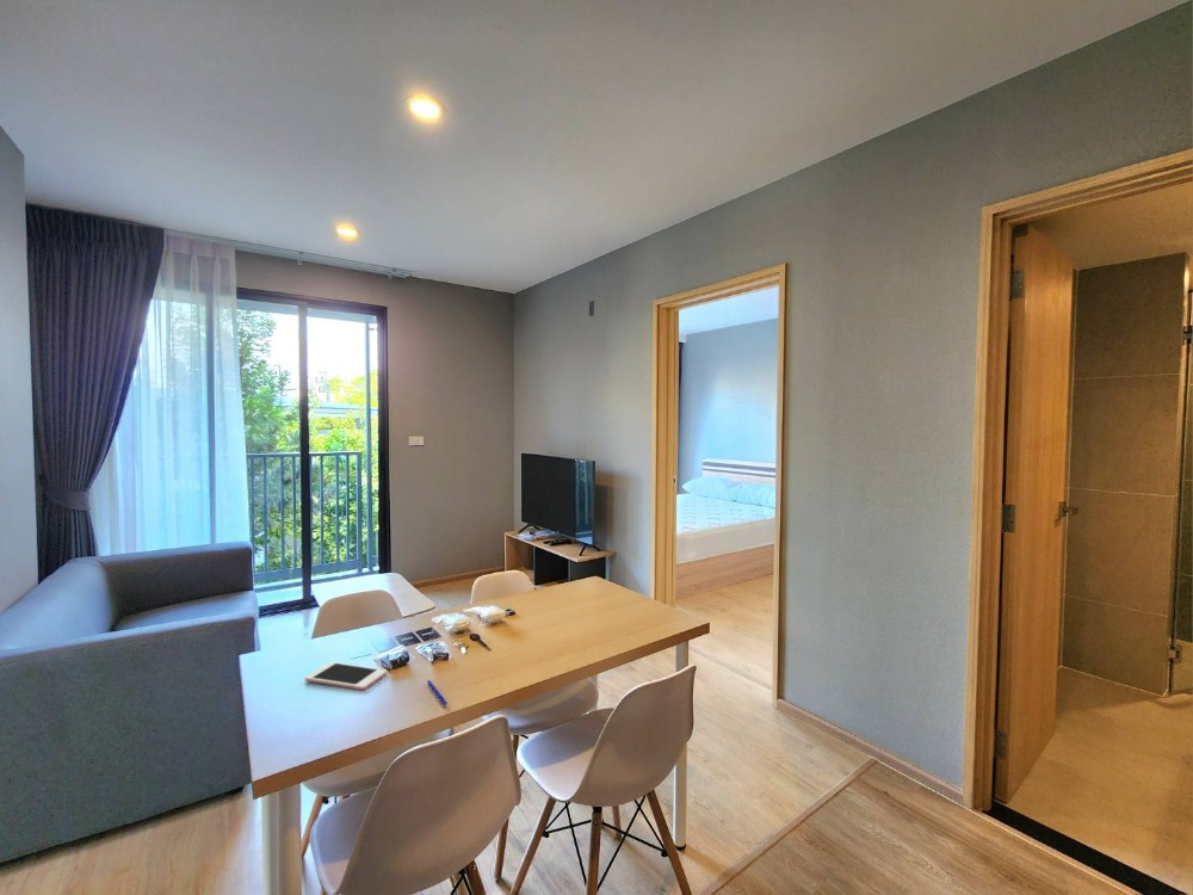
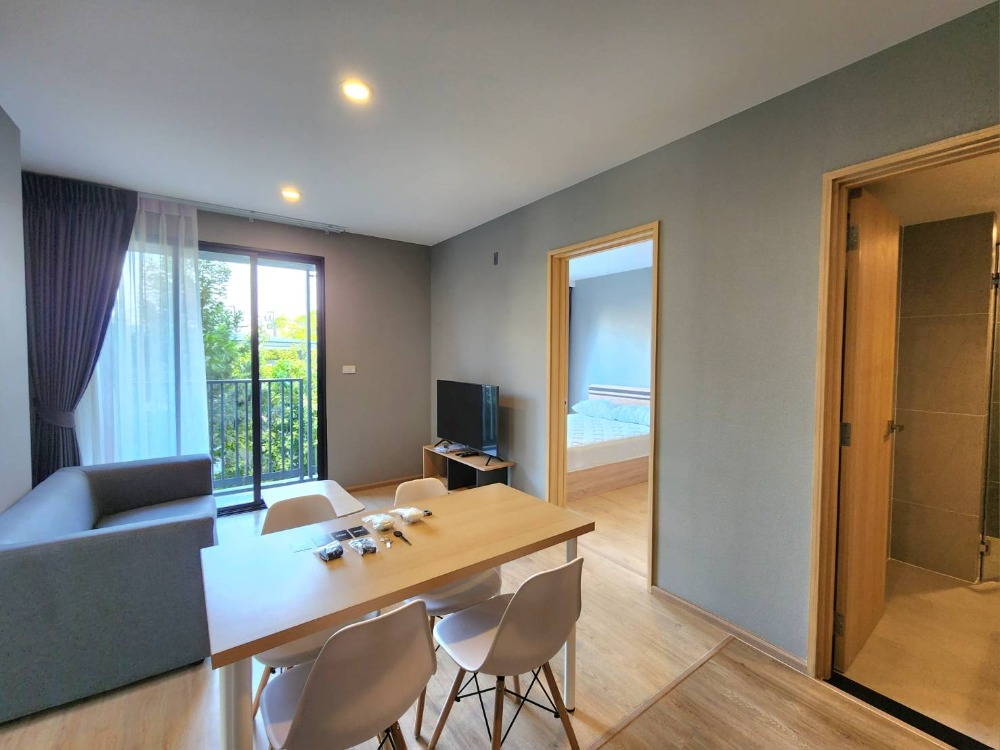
- cell phone (346, 675)
- pen (435, 691)
